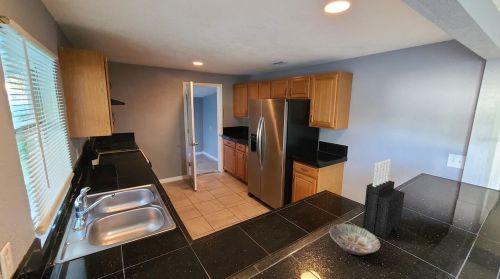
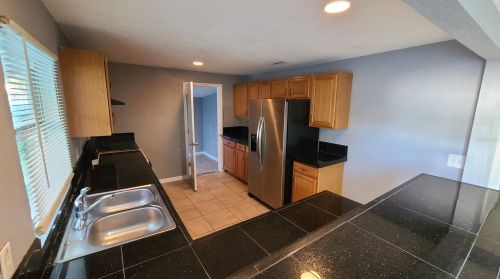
- knife block (387, 196)
- bowl (353, 241)
